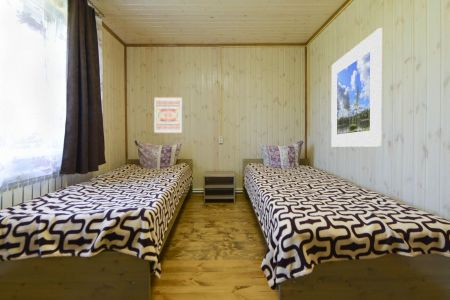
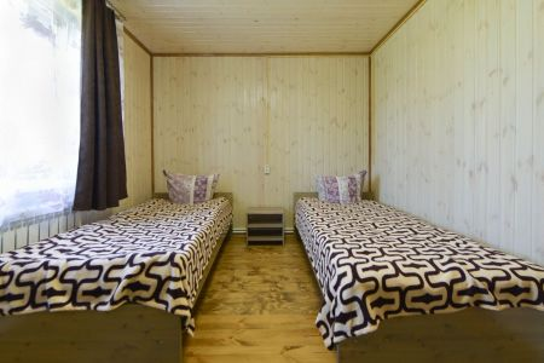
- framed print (352, 98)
- wall art (168, 115)
